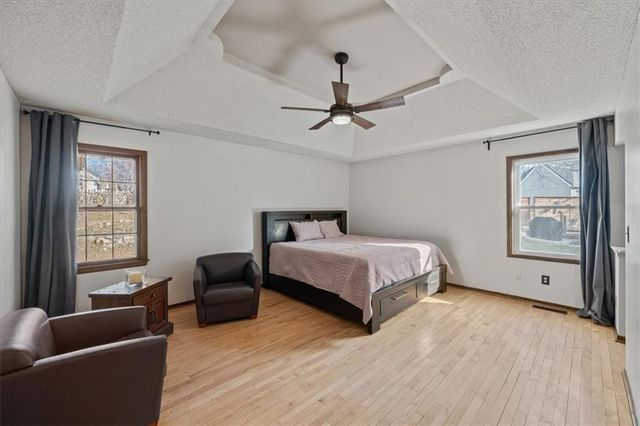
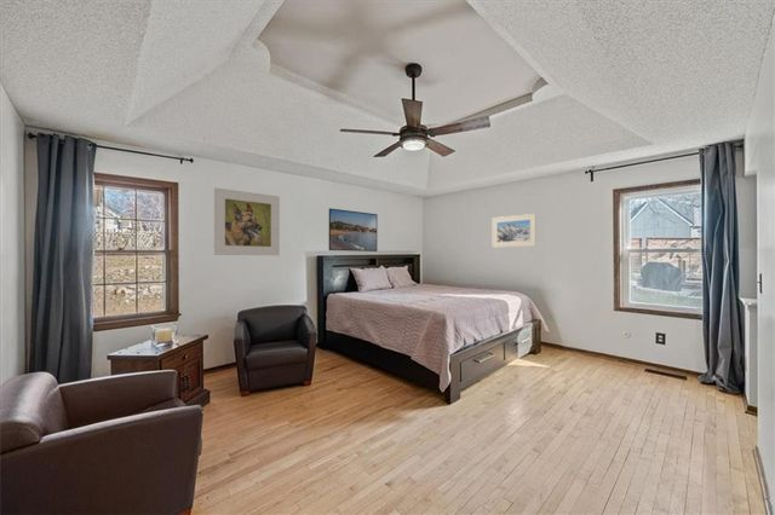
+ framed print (512, 231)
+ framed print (248, 224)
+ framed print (354, 231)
